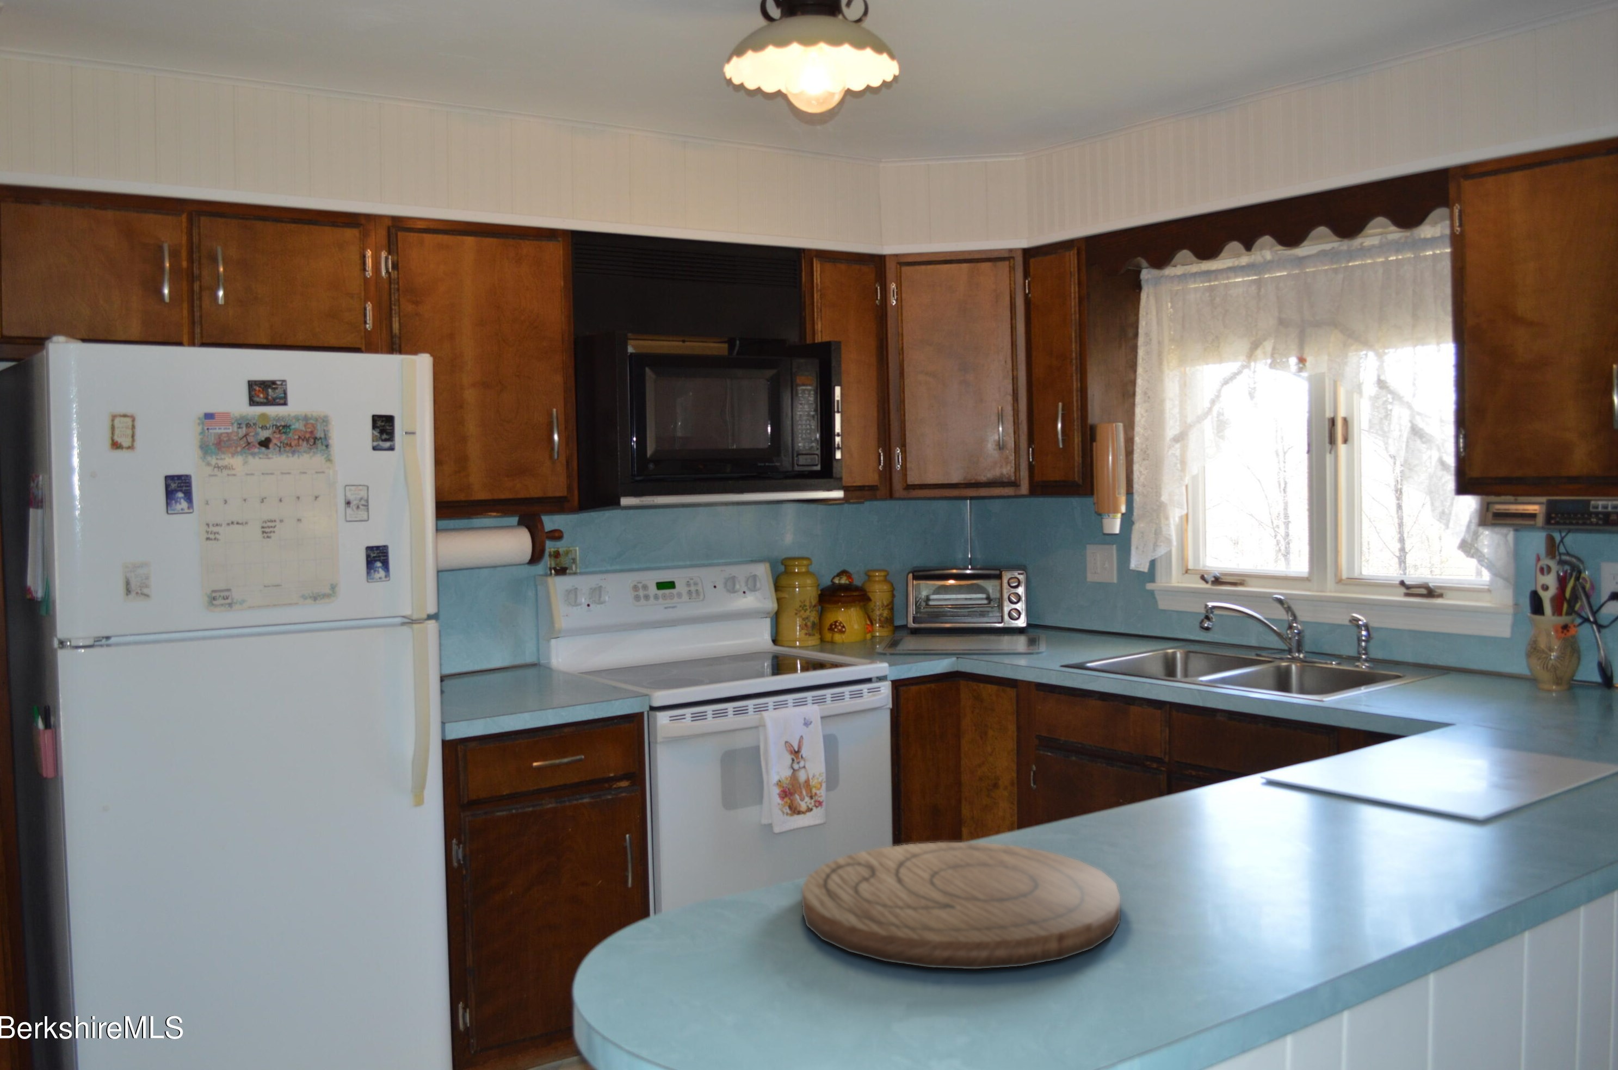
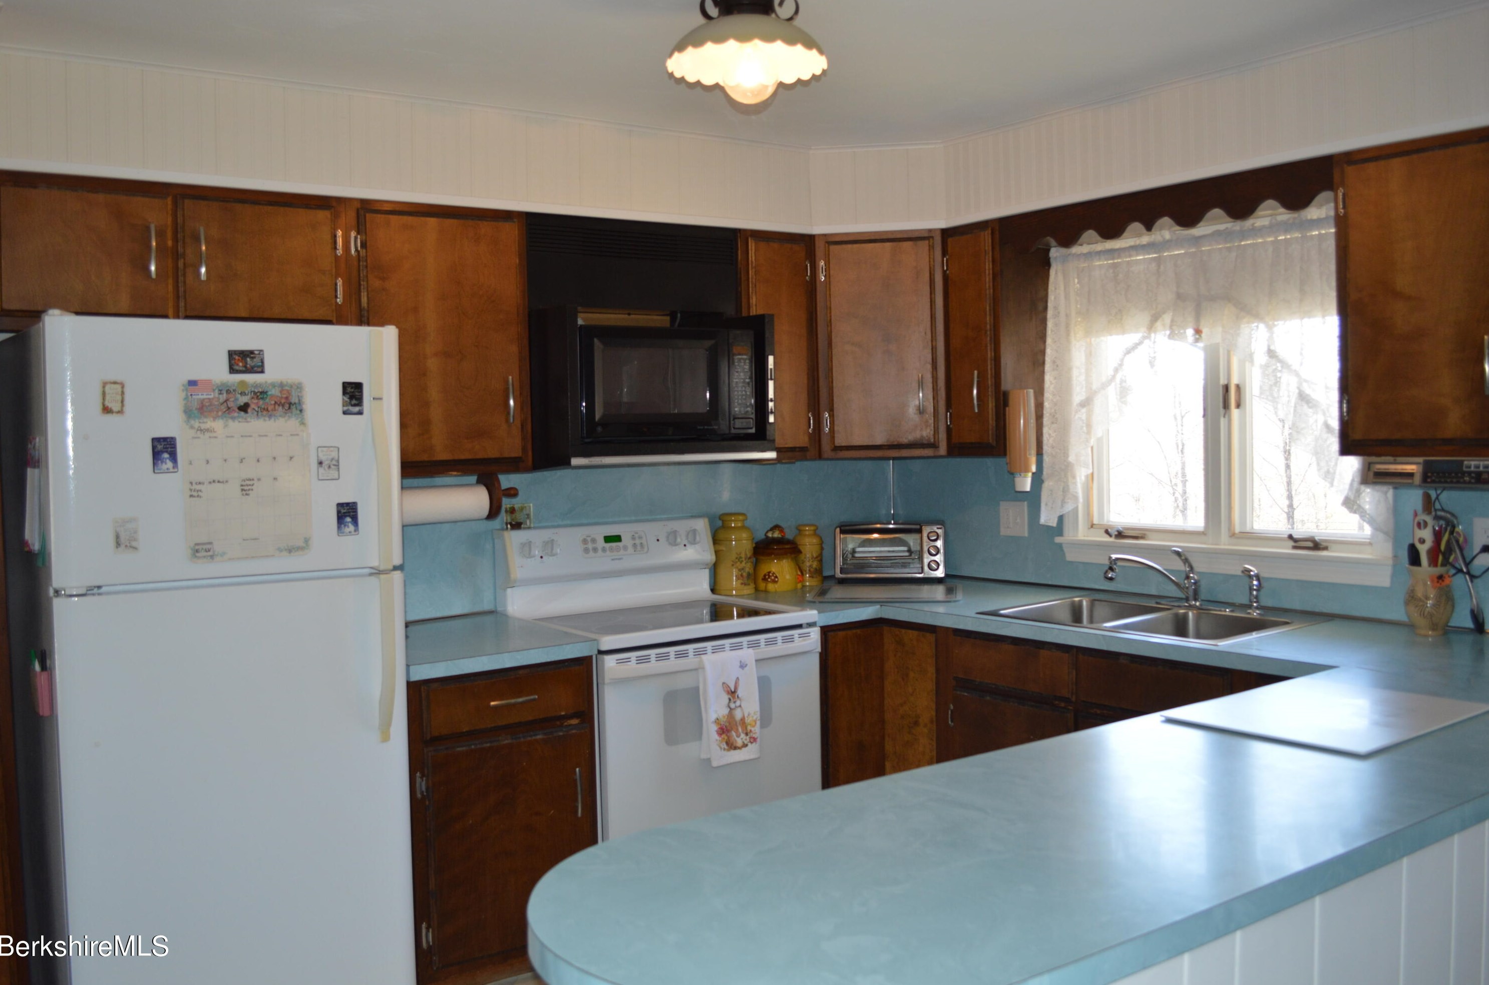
- cutting board (958, 897)
